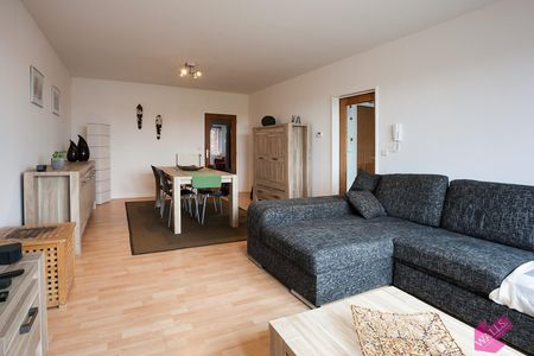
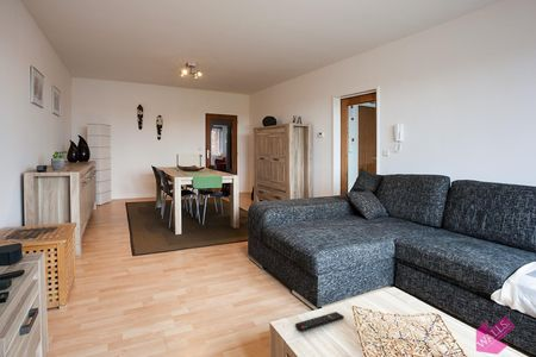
+ remote control (319, 321)
